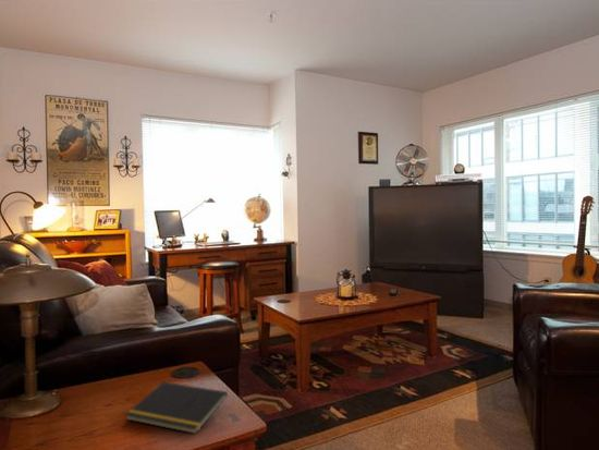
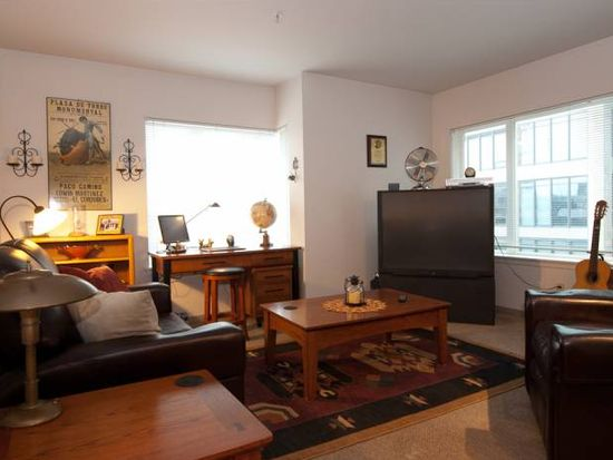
- notepad (178, 404)
